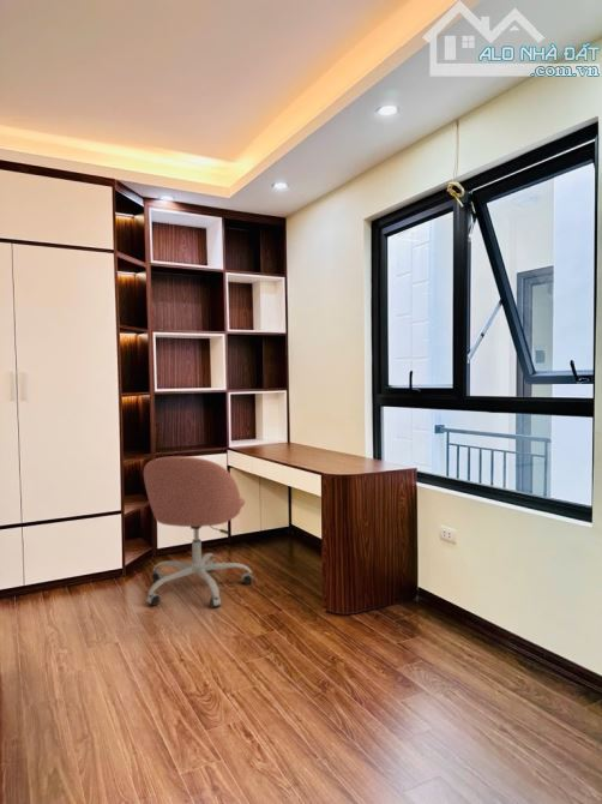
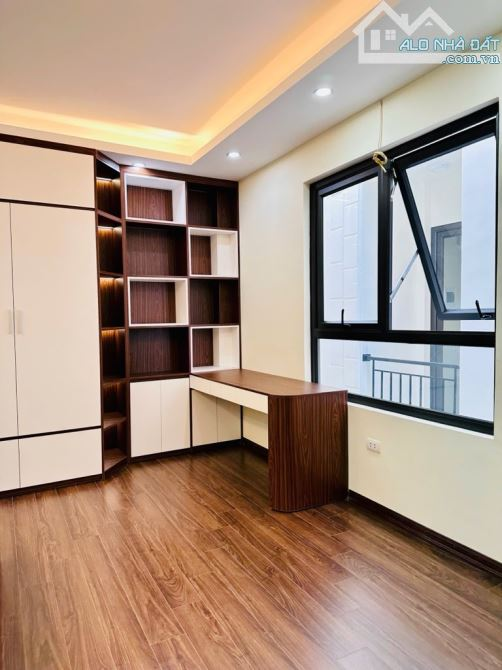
- office chair (197, 517)
